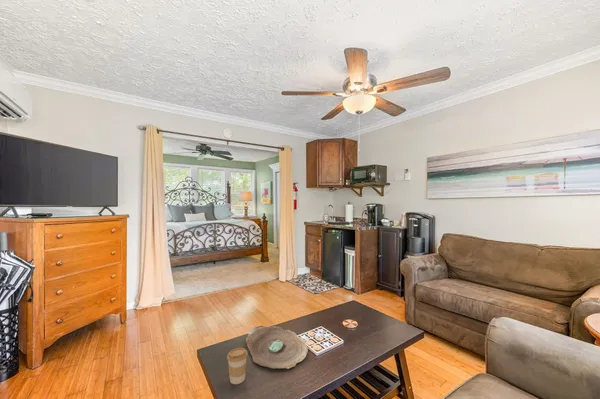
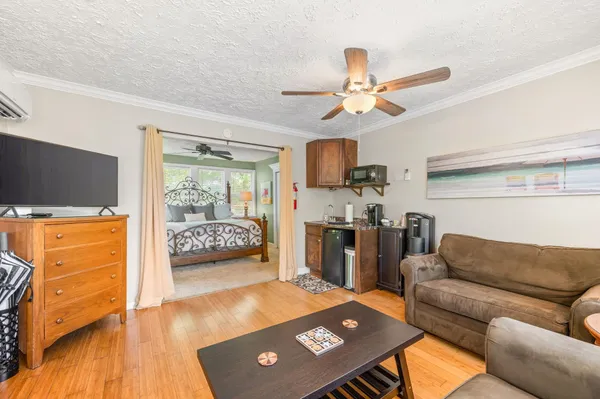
- coffee cup (237, 364)
- decorative bowl (276, 343)
